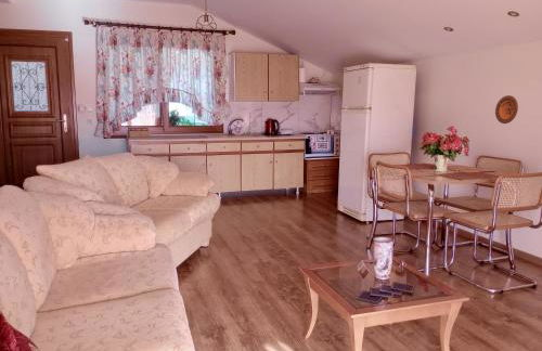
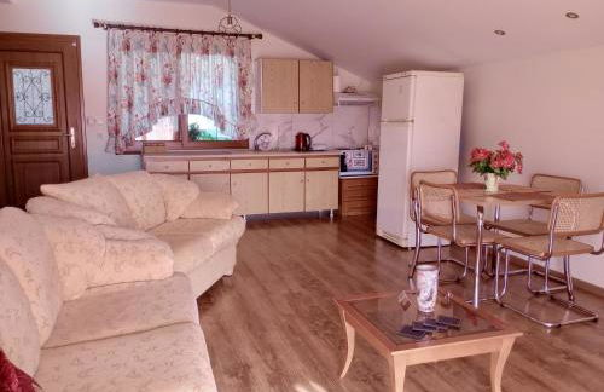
- decorative plate (506, 109)
